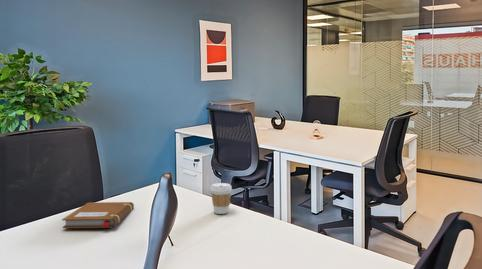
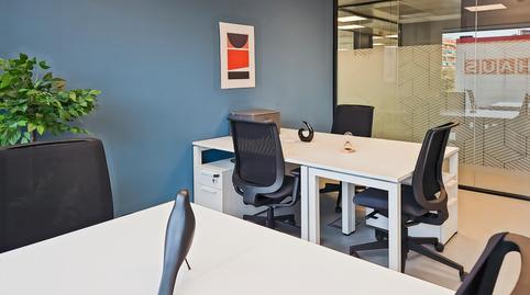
- coffee cup (221, 197)
- notebook (100, 214)
